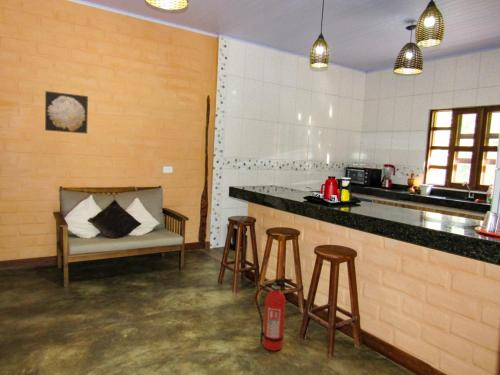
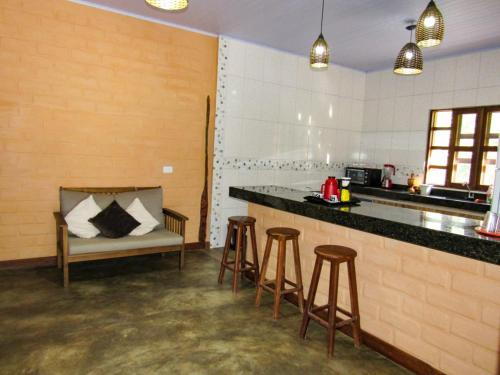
- wall art (66, 113)
- fire extinguisher (272, 312)
